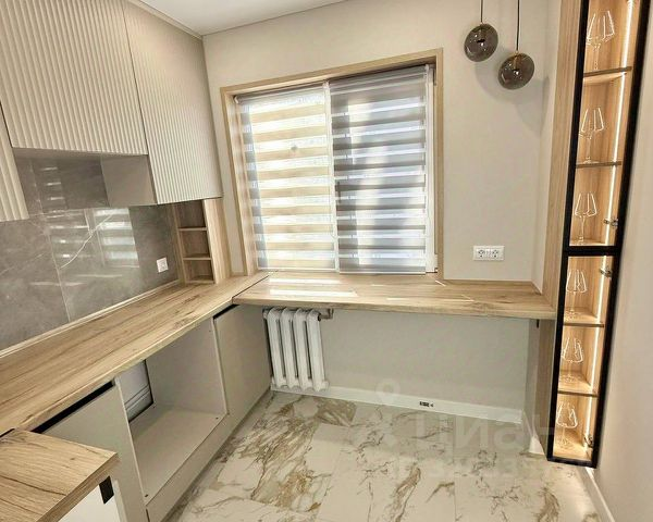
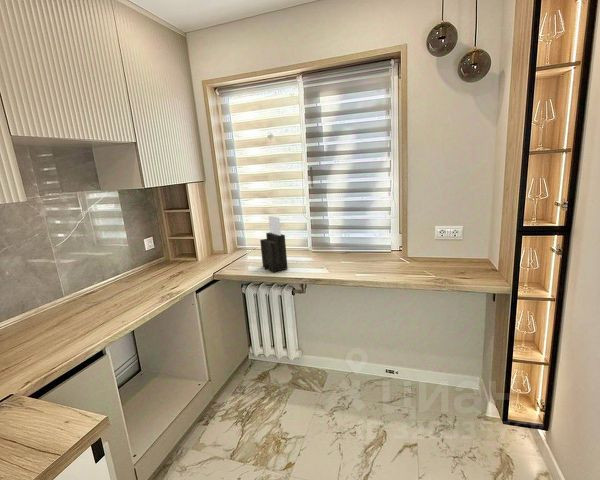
+ knife block (271, 243)
